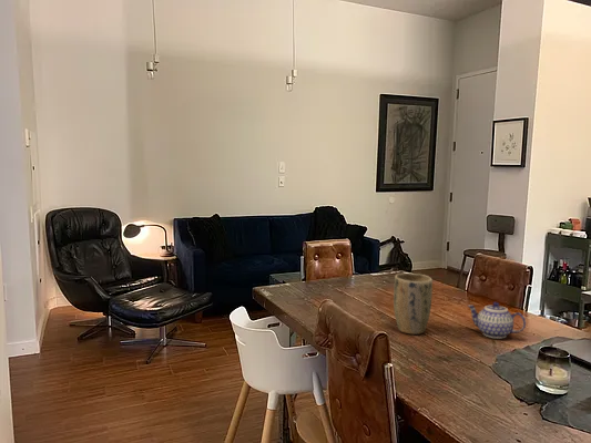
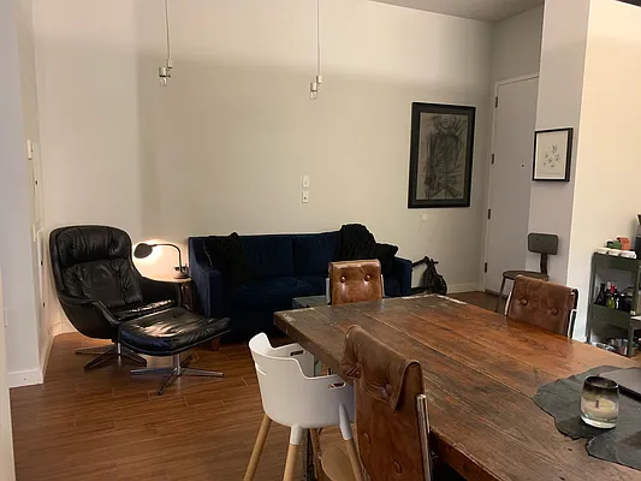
- plant pot (411, 303)
- teapot (495, 318)
